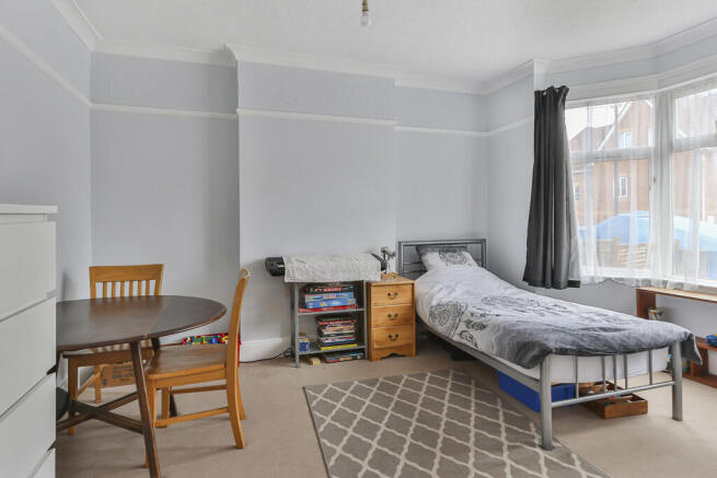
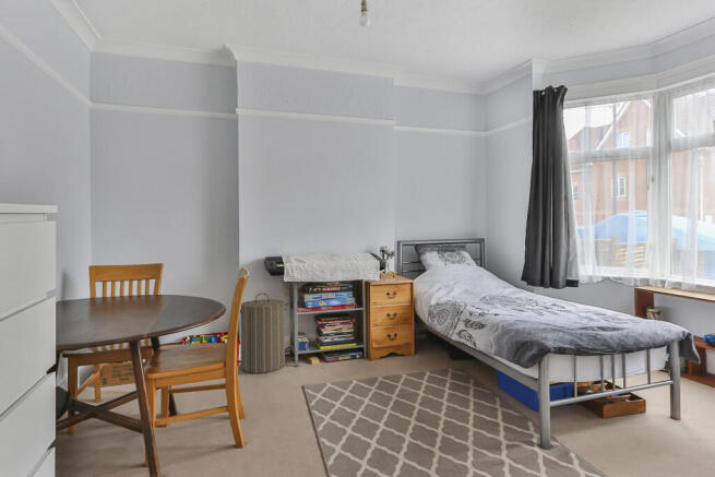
+ laundry hamper (262, 329)
